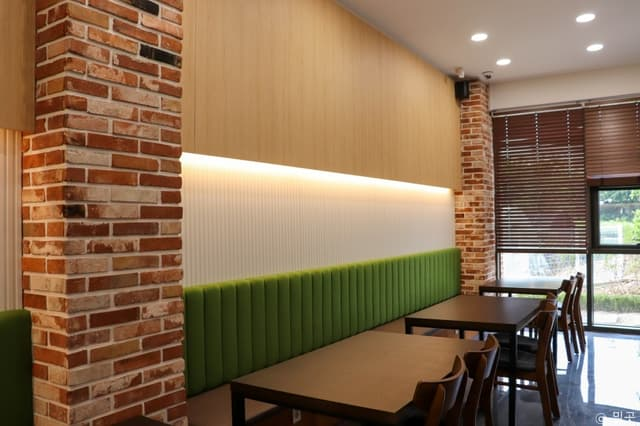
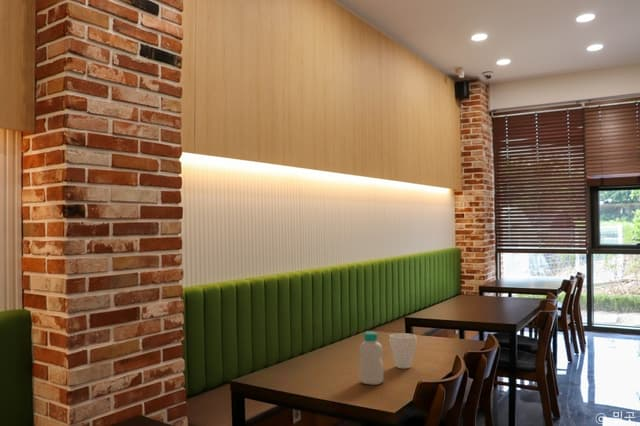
+ bottle (371, 357)
+ cup (403, 351)
